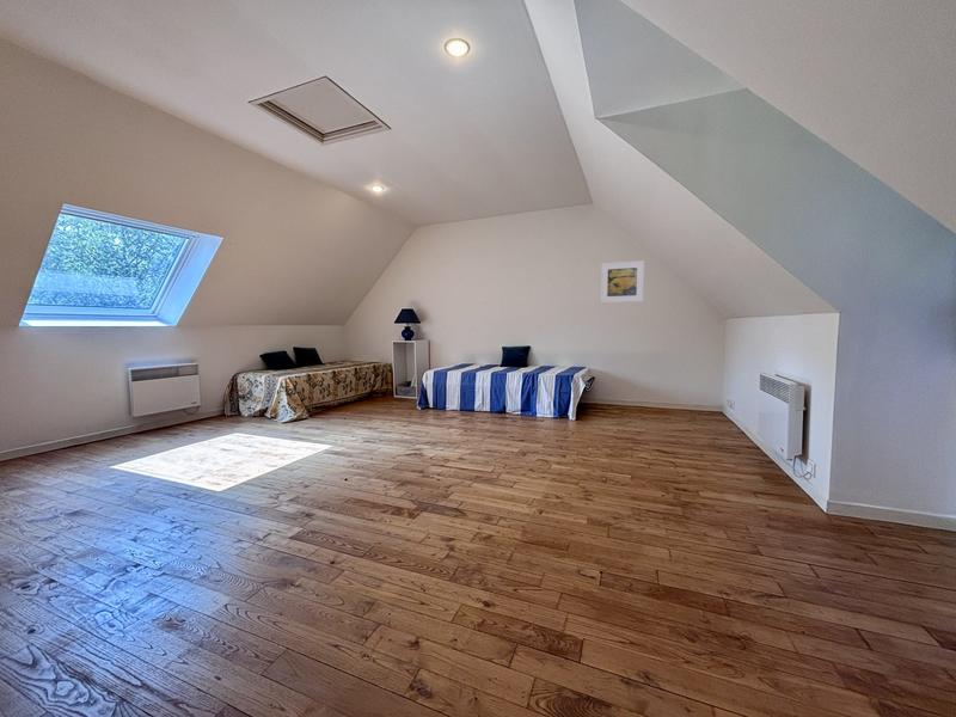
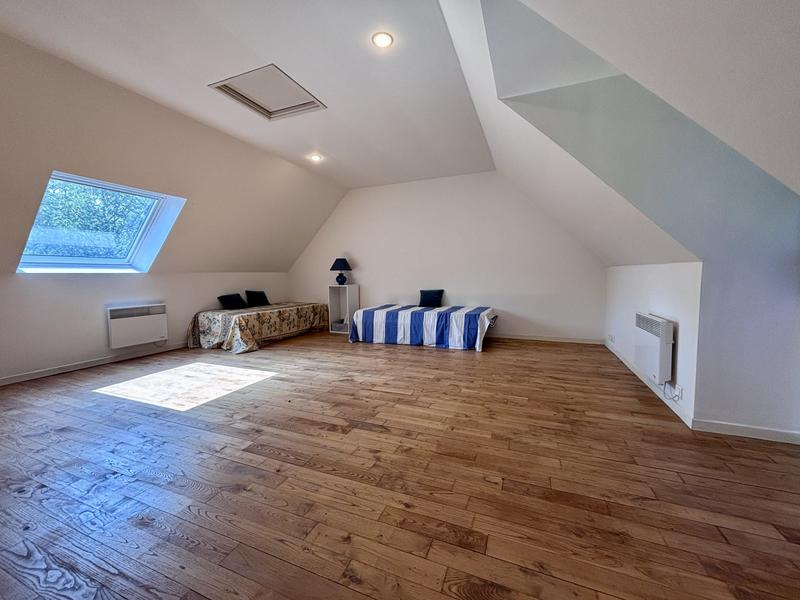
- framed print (621, 282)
